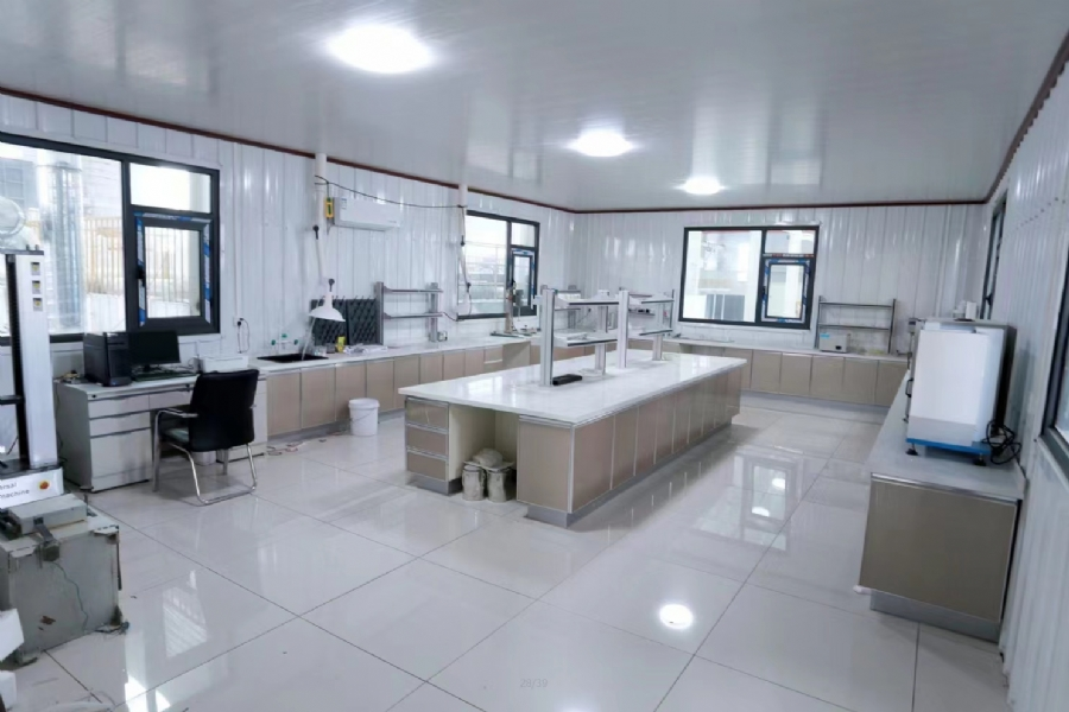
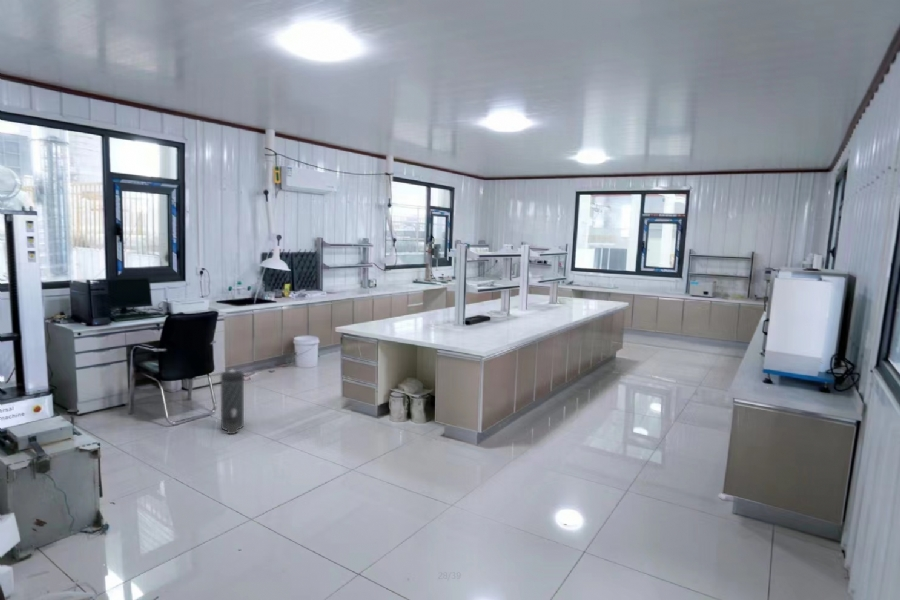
+ canister (232, 399)
